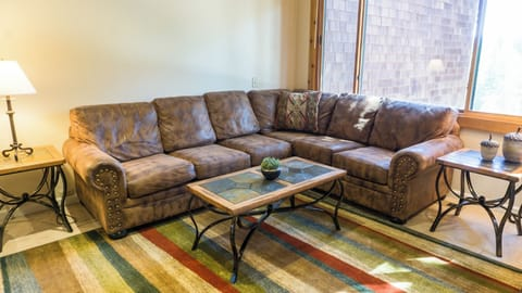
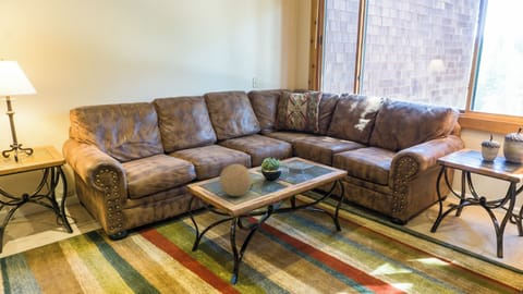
+ decorative ball (235, 180)
